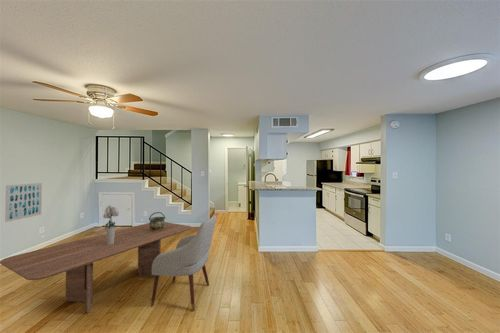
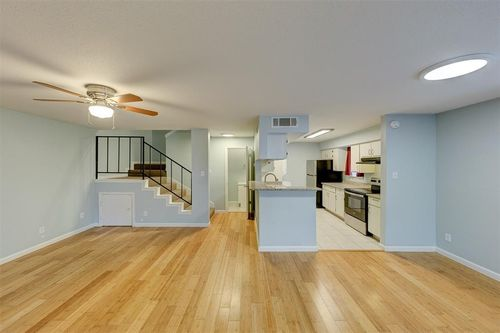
- bouquet (110, 223)
- wall art (25, 201)
- dining table (115, 254)
- chair (187, 256)
- ceramic pot (157, 220)
